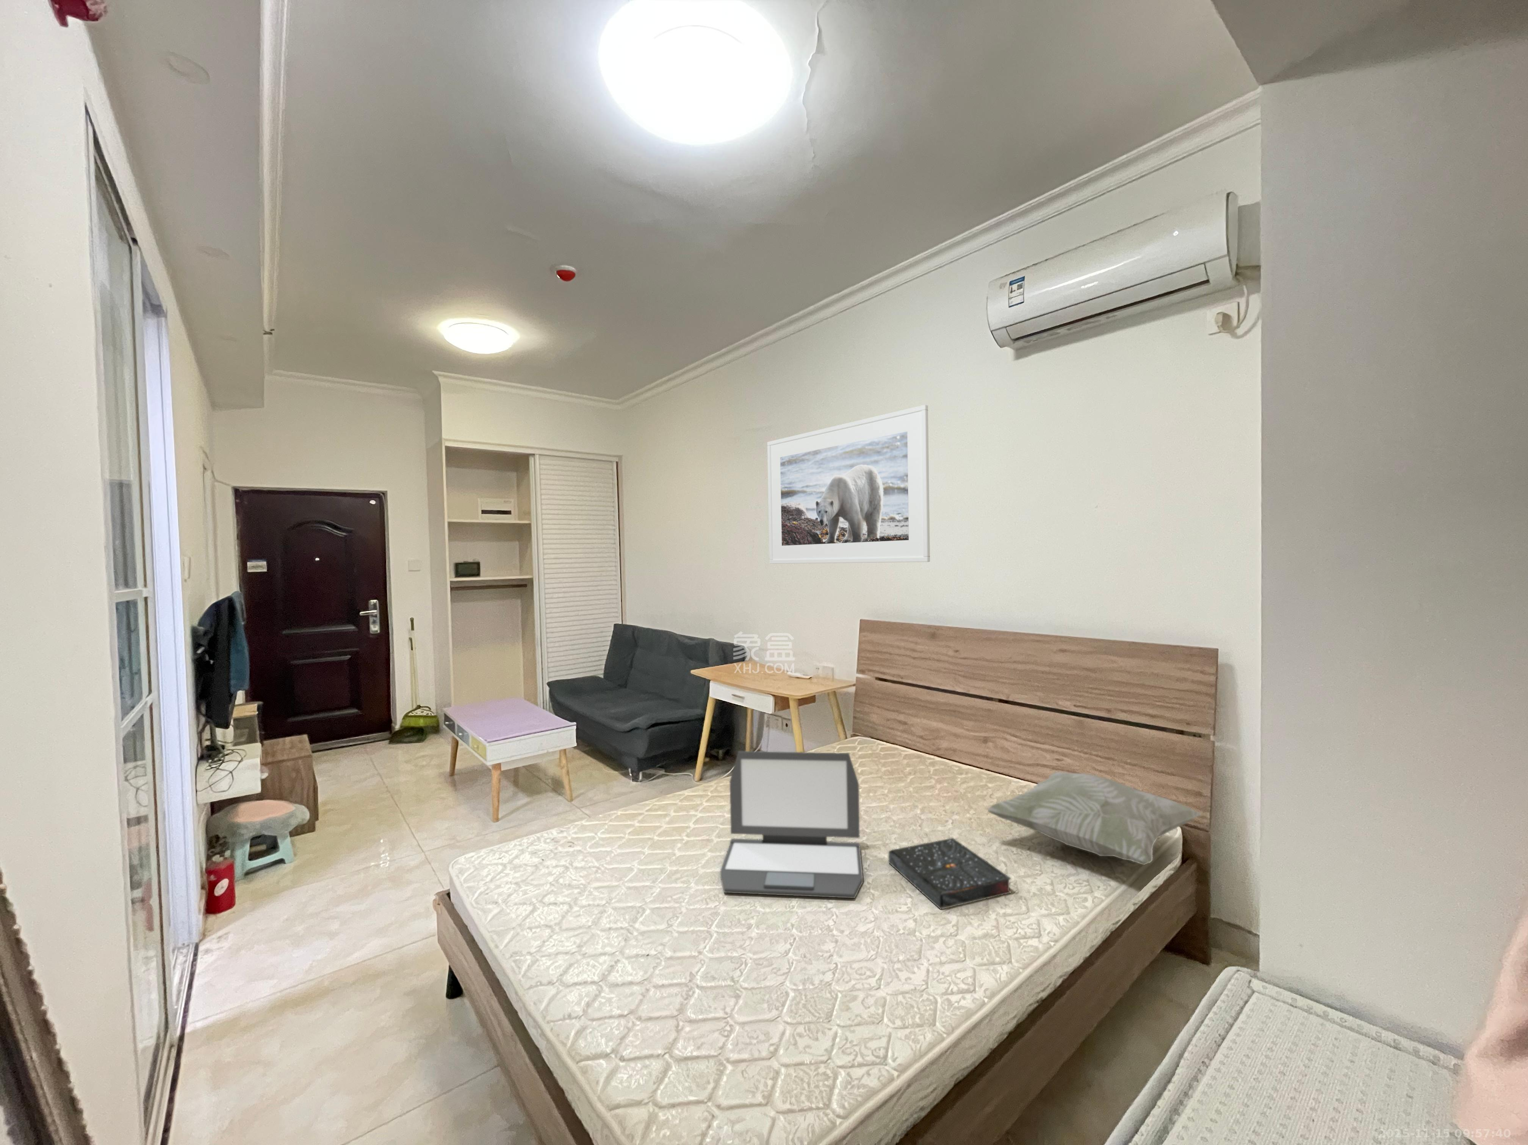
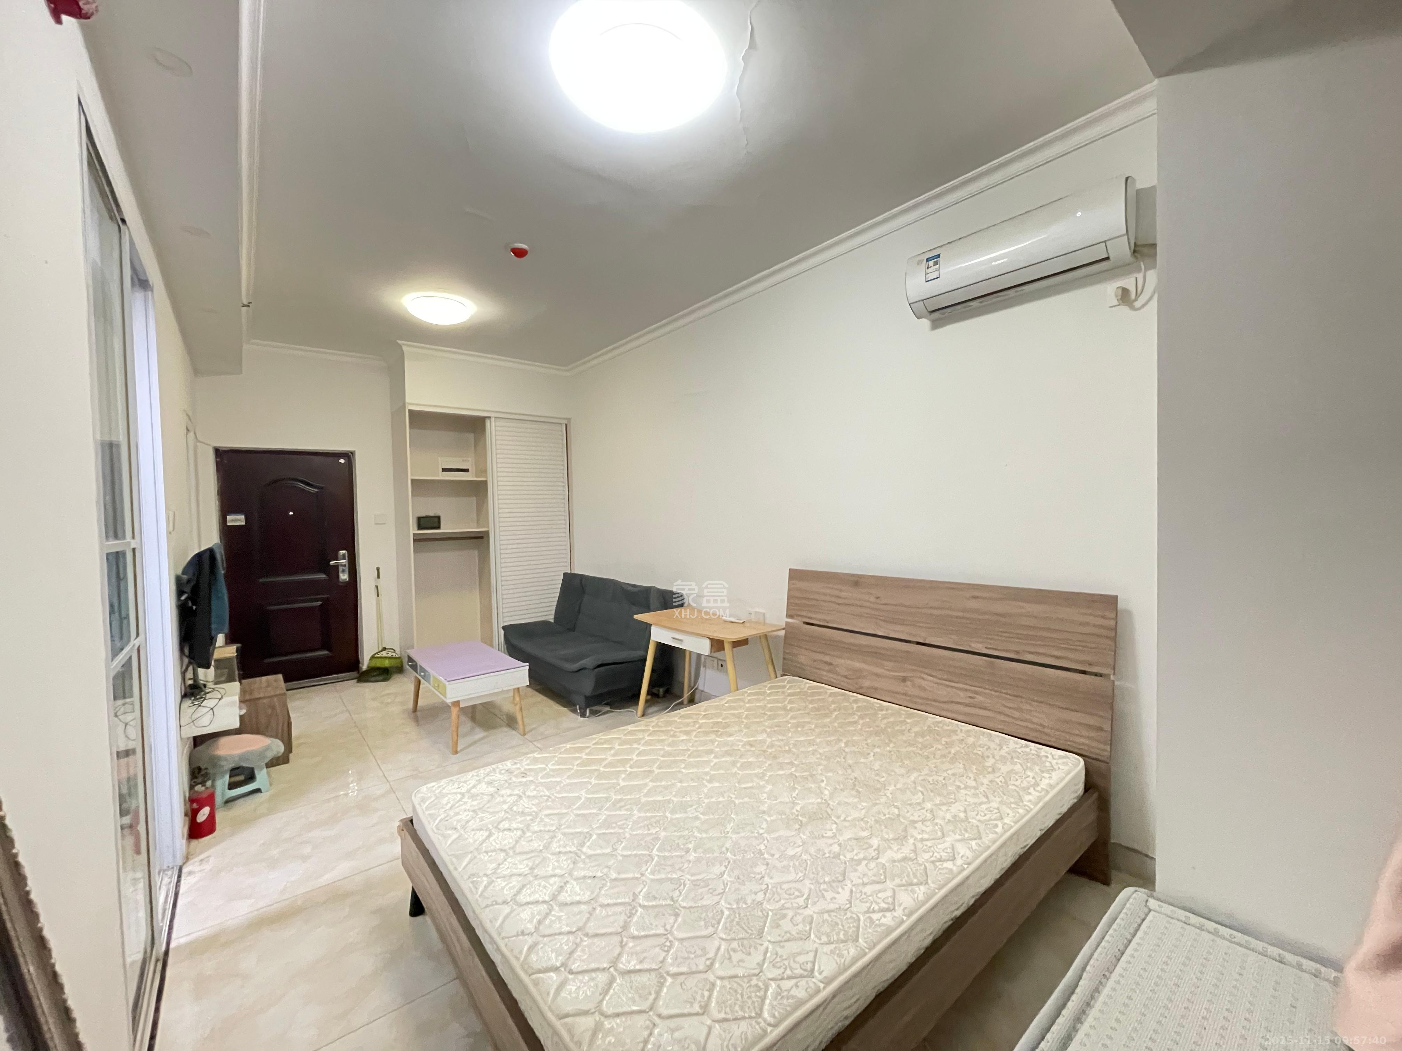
- laptop (790, 819)
- decorative pillow (1092, 812)
- book (947, 870)
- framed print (839, 494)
